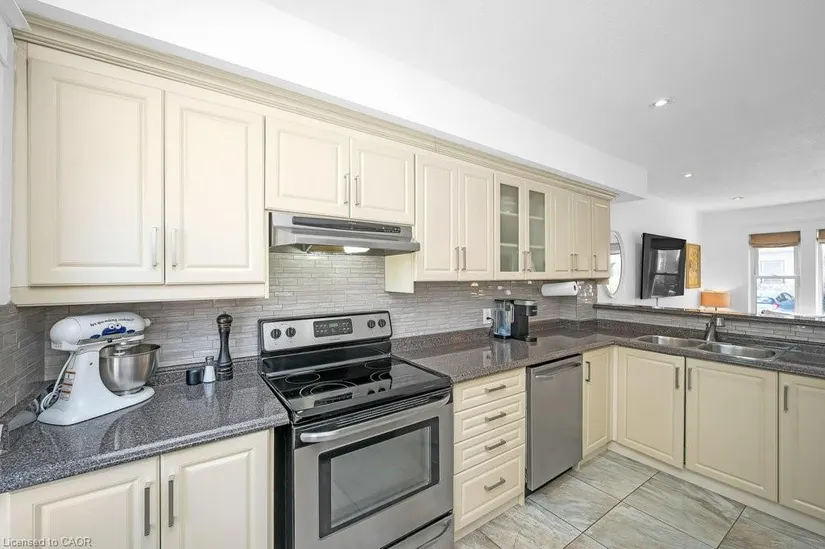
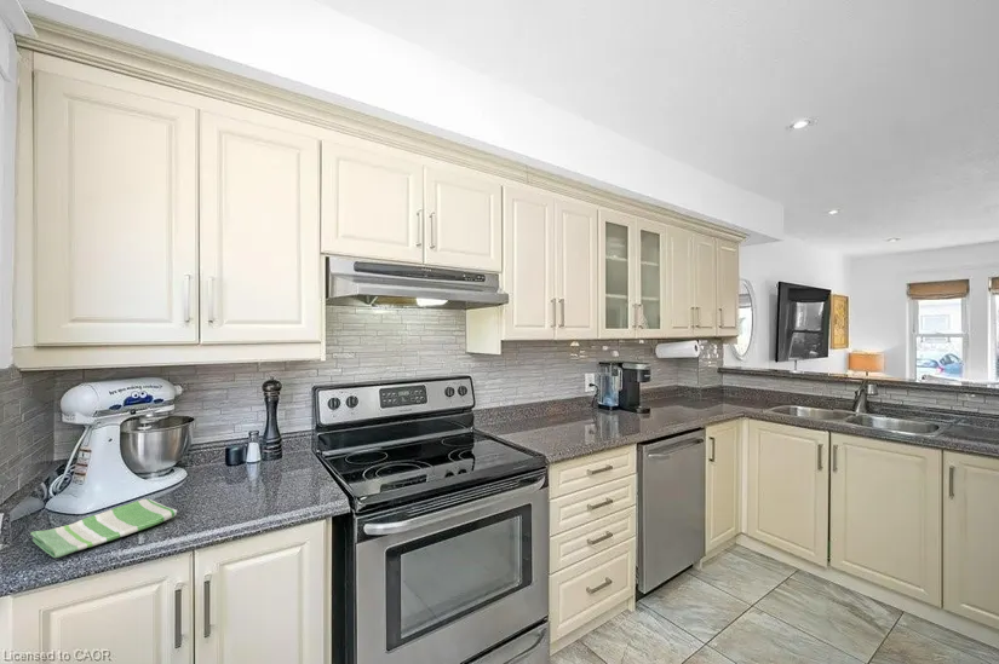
+ dish towel (108, 524)
